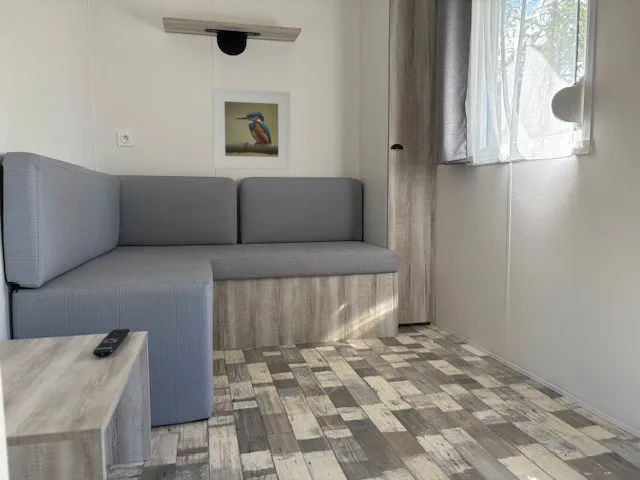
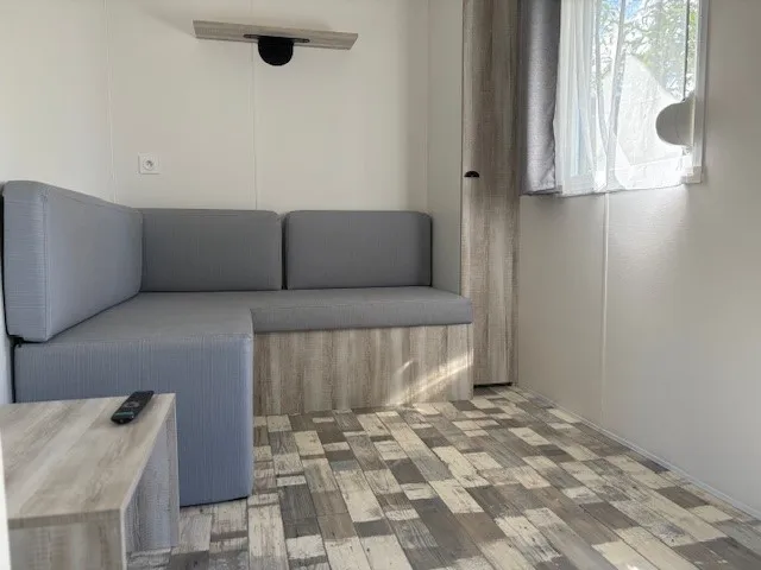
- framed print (251, 129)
